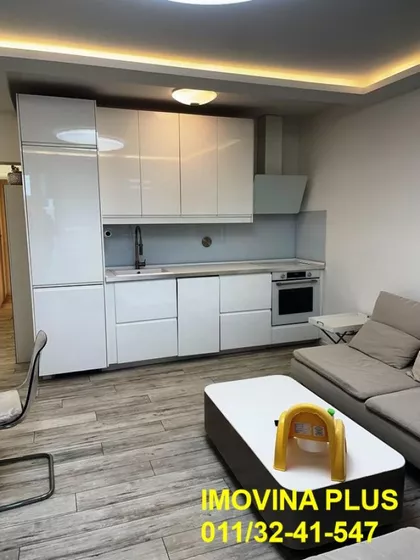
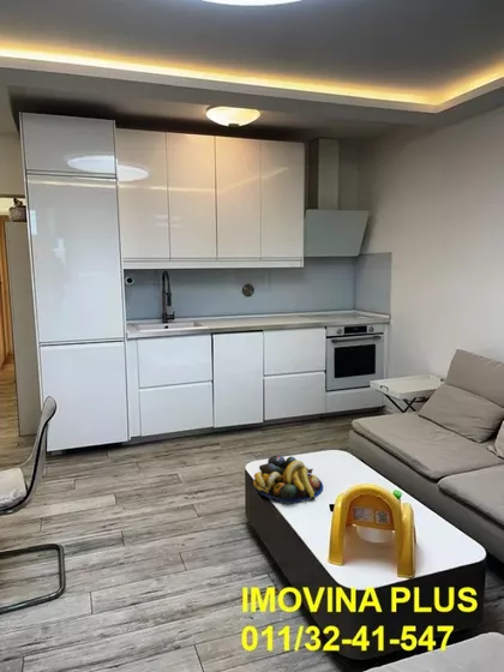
+ fruit bowl (288, 473)
